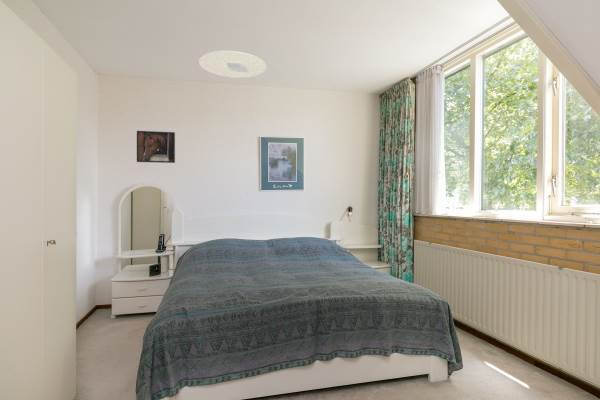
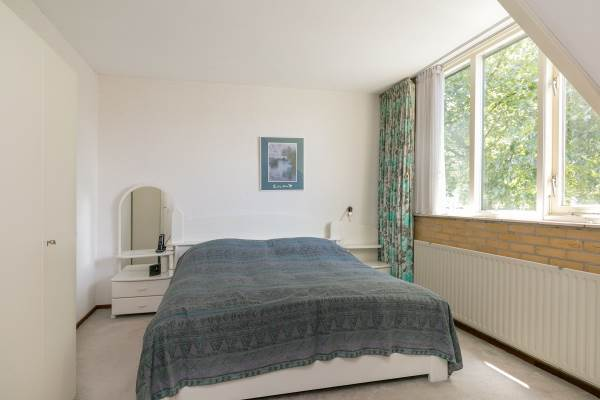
- ceiling light (233, 62)
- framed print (156, 147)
